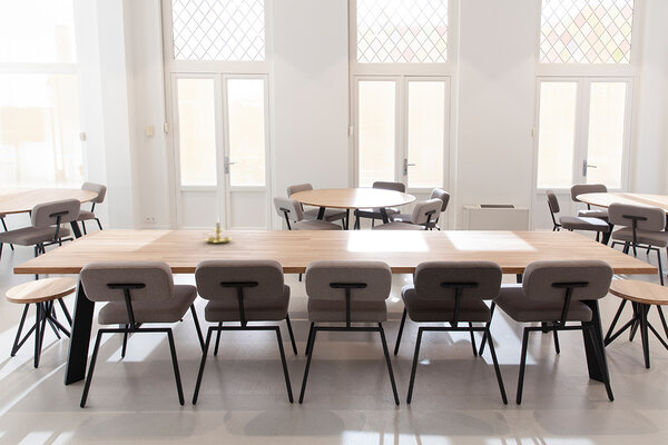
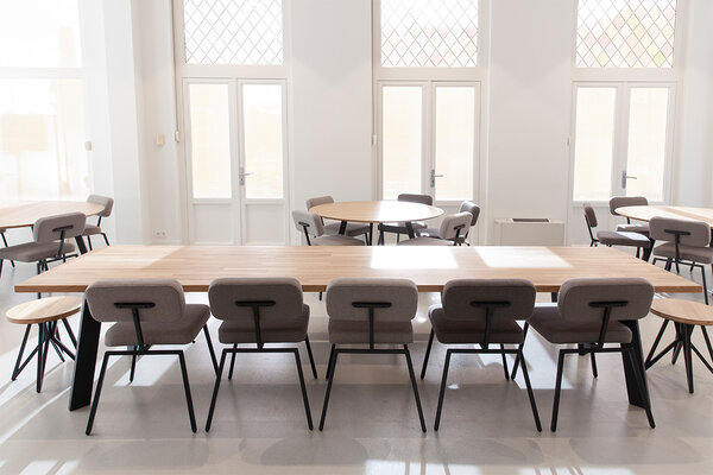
- candle holder (216, 228)
